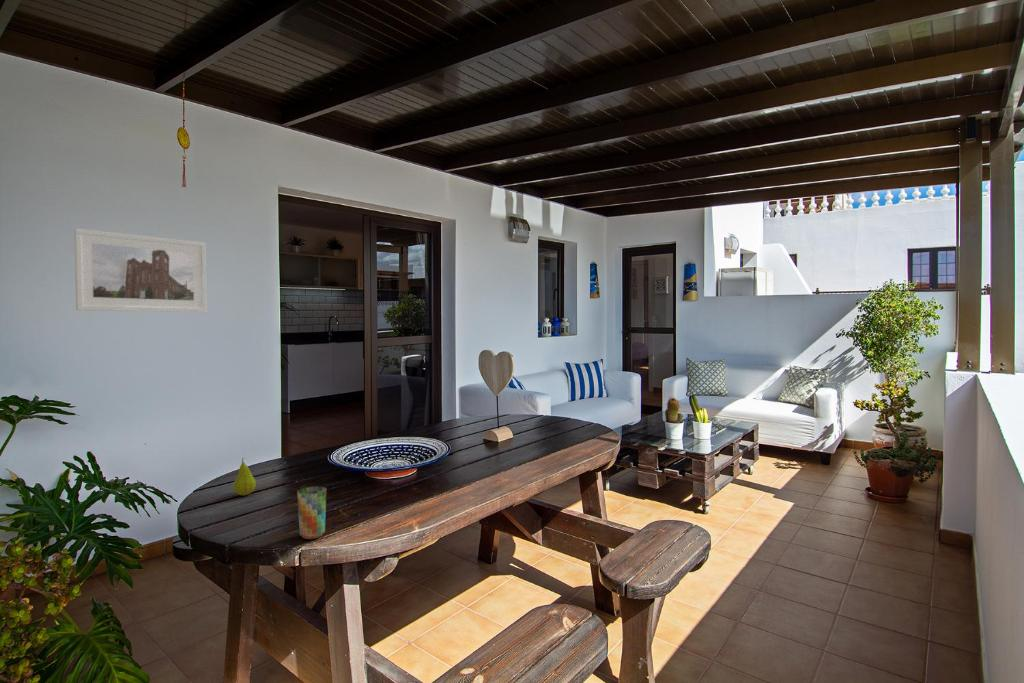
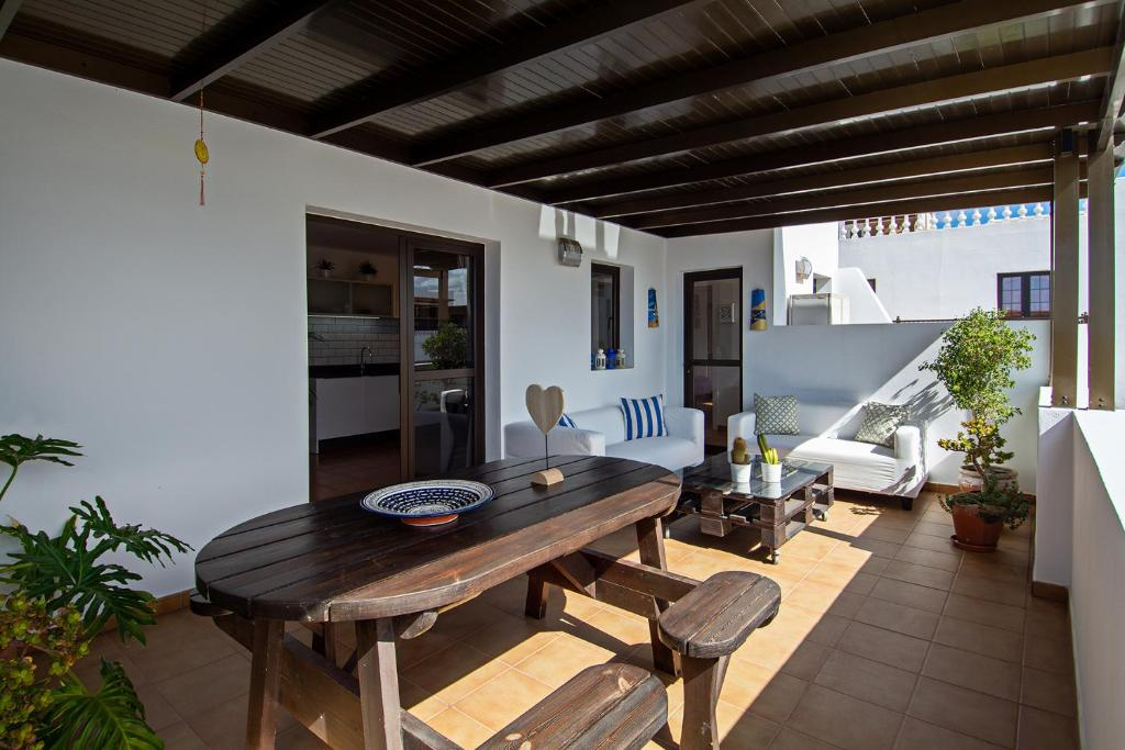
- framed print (145, 273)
- fruit (244, 475)
- cup (312, 513)
